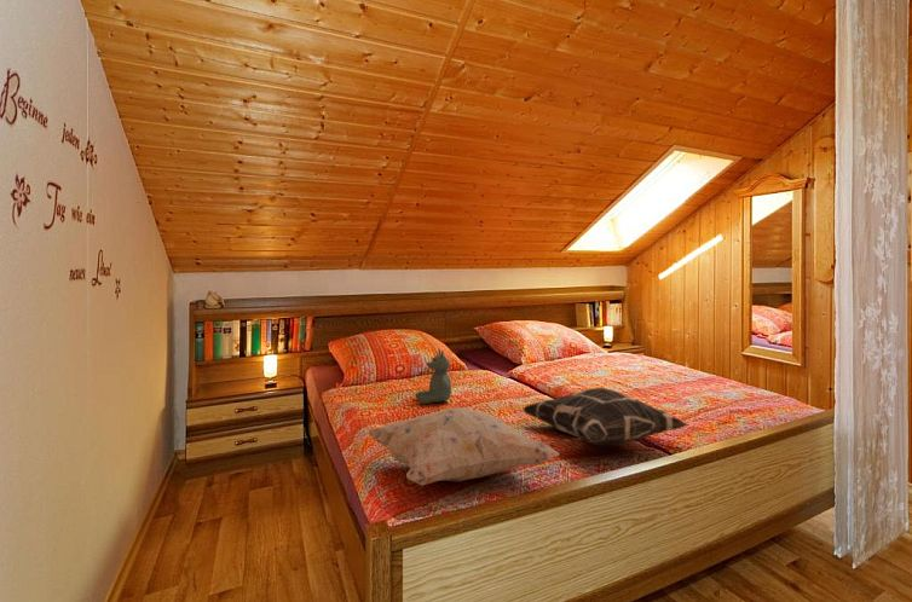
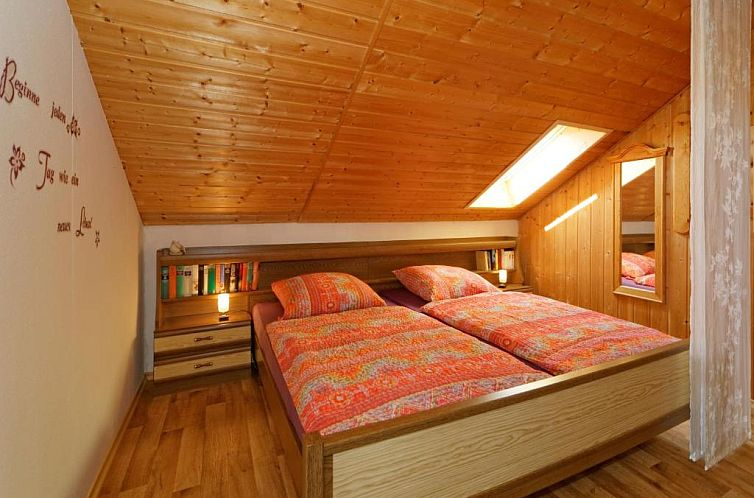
- decorative pillow (457, 442)
- decorative pillow (600, 415)
- stuffed bear (433, 375)
